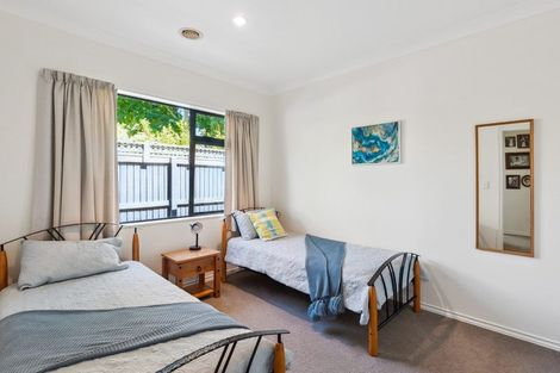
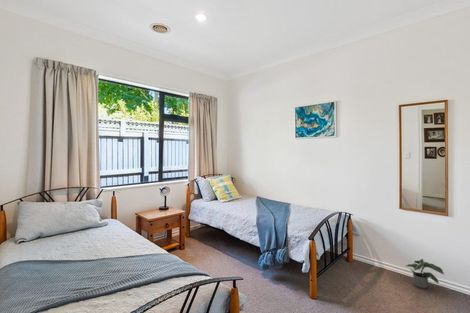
+ potted plant (423, 273)
